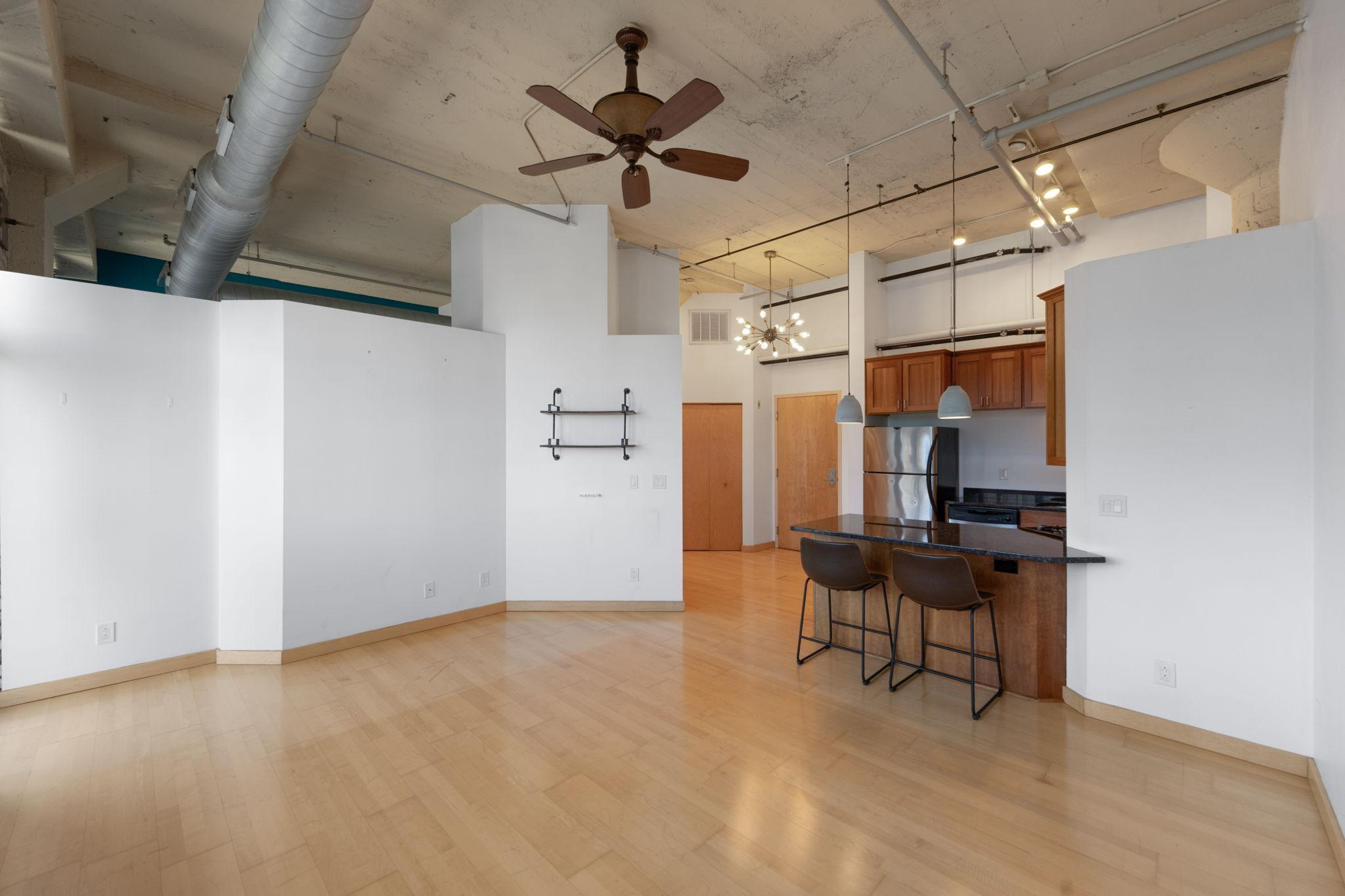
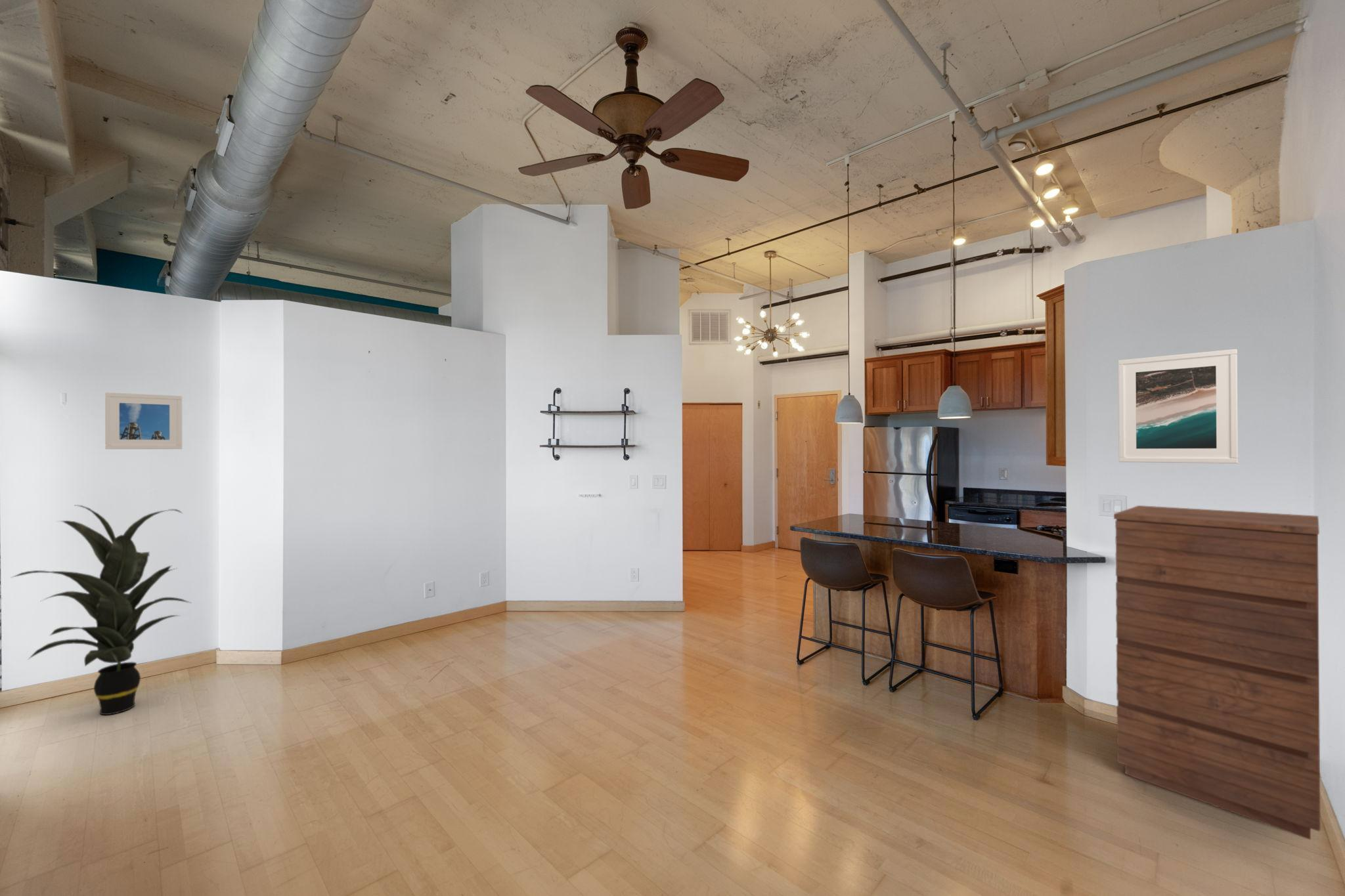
+ dresser (1214, 648)
+ indoor plant (106, 607)
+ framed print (144, 421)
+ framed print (1174, 408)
